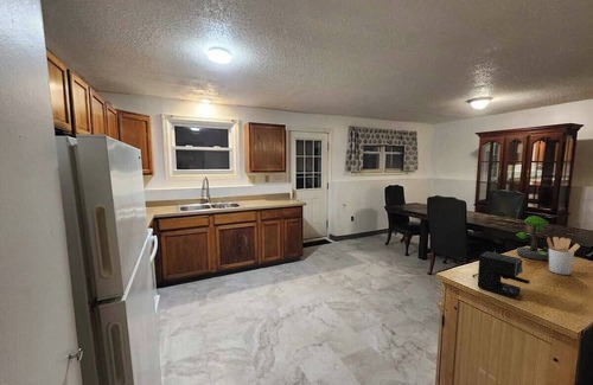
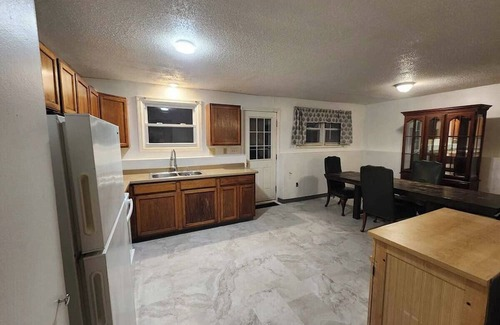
- coffee maker (502, 268)
- utensil holder (560, 254)
- plant (534, 236)
